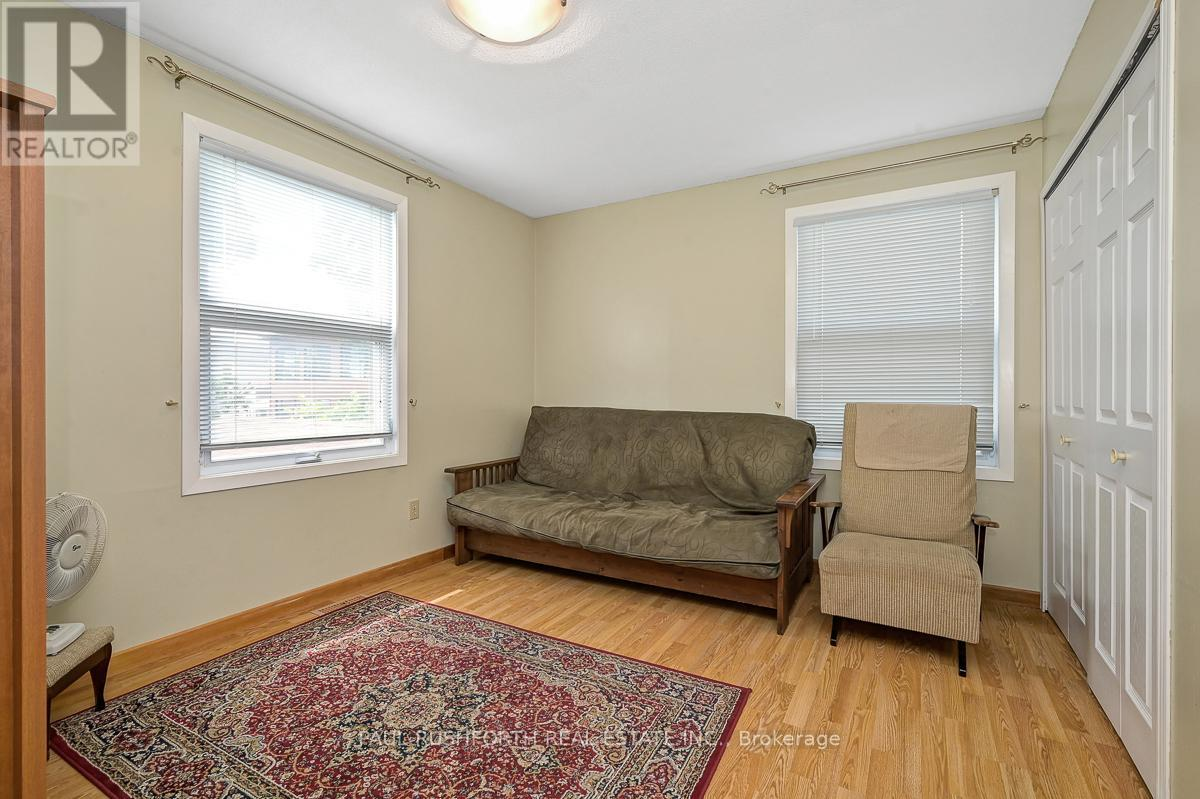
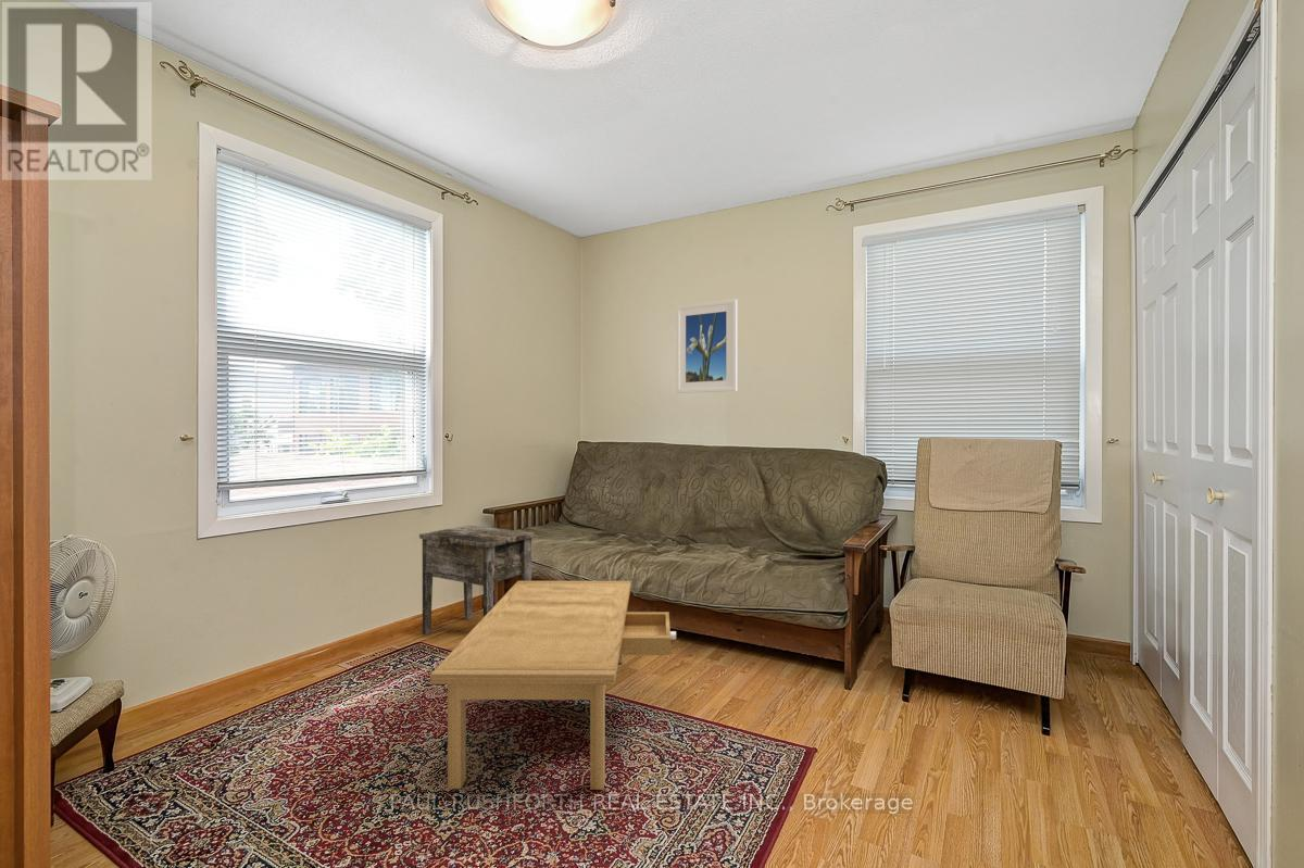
+ coffee table (554, 663)
+ side table (477, 582)
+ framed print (705, 347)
